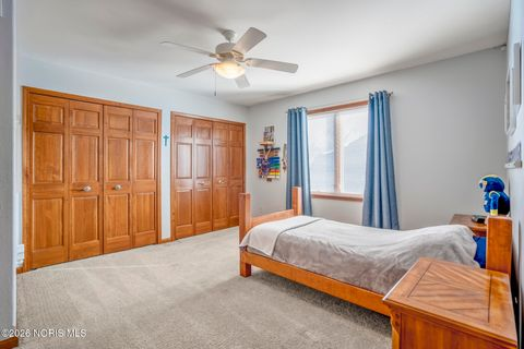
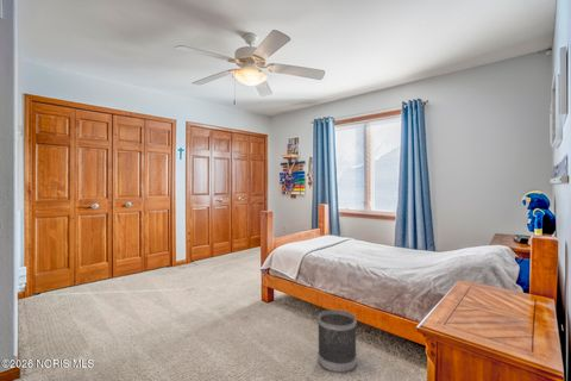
+ wastebasket (337, 339)
